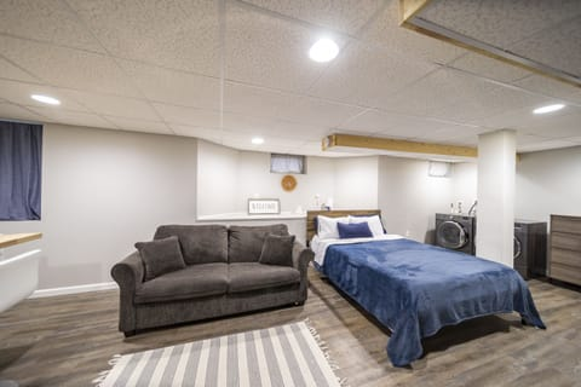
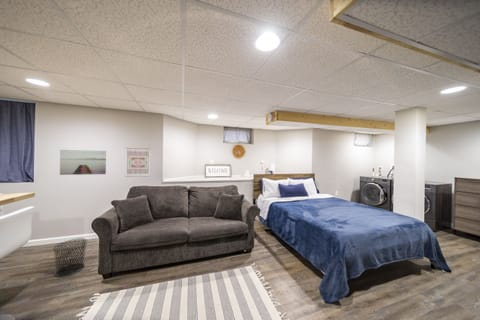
+ waste bin (70, 257)
+ wall art (138, 162)
+ wall art (83, 162)
